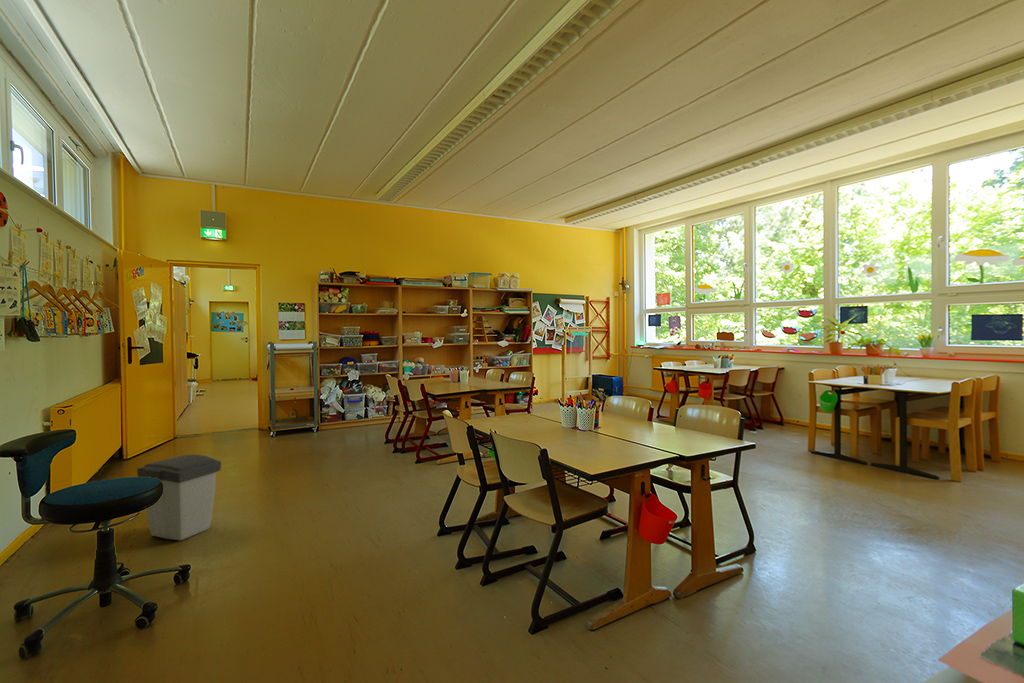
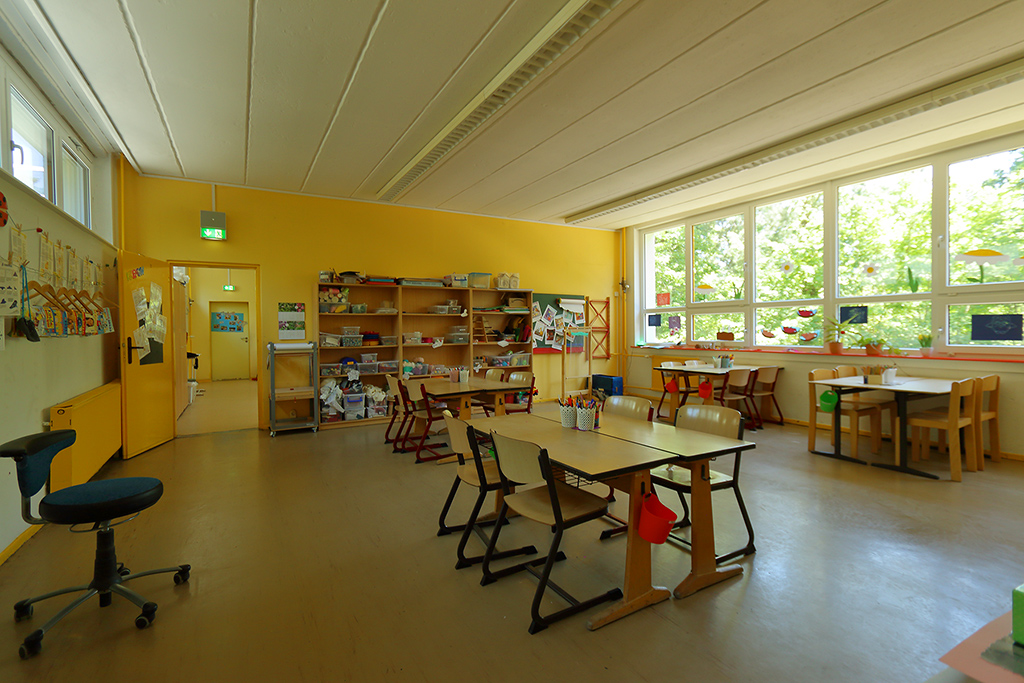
- trash can (179, 496)
